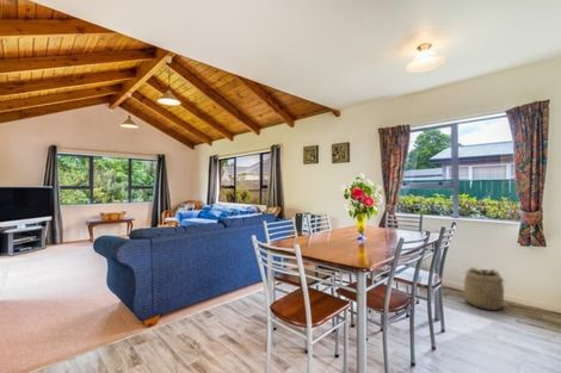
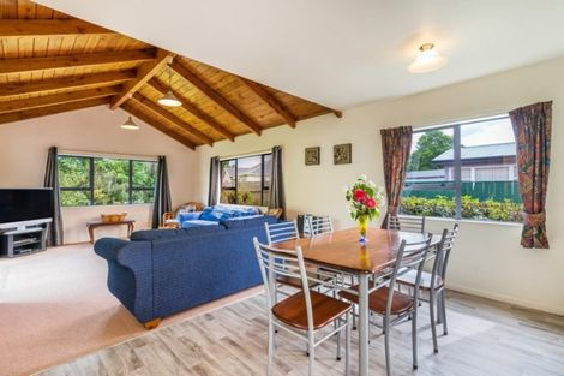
- basket (481, 285)
